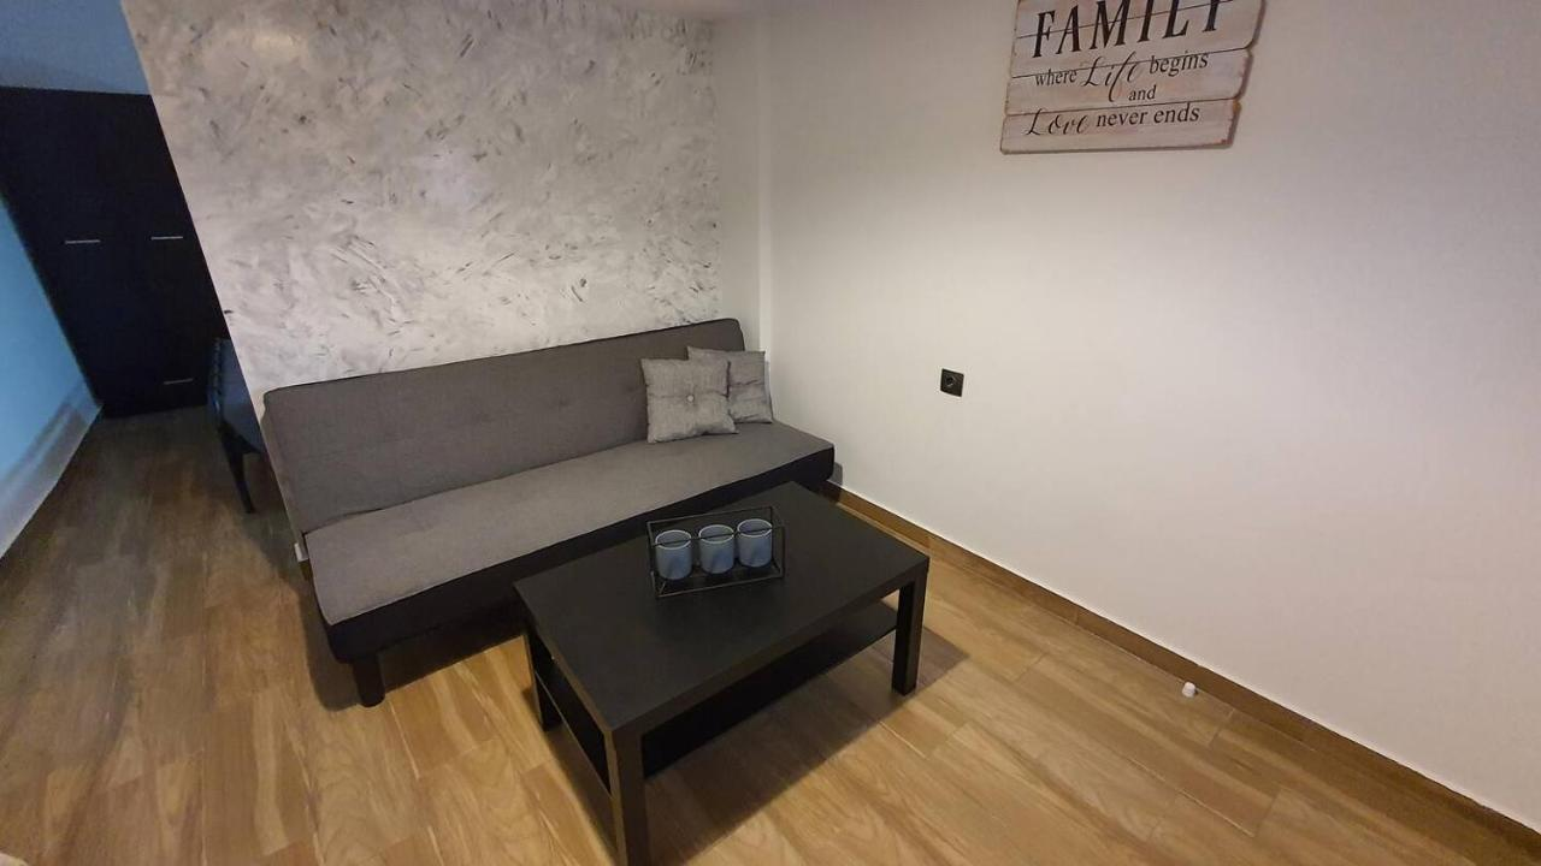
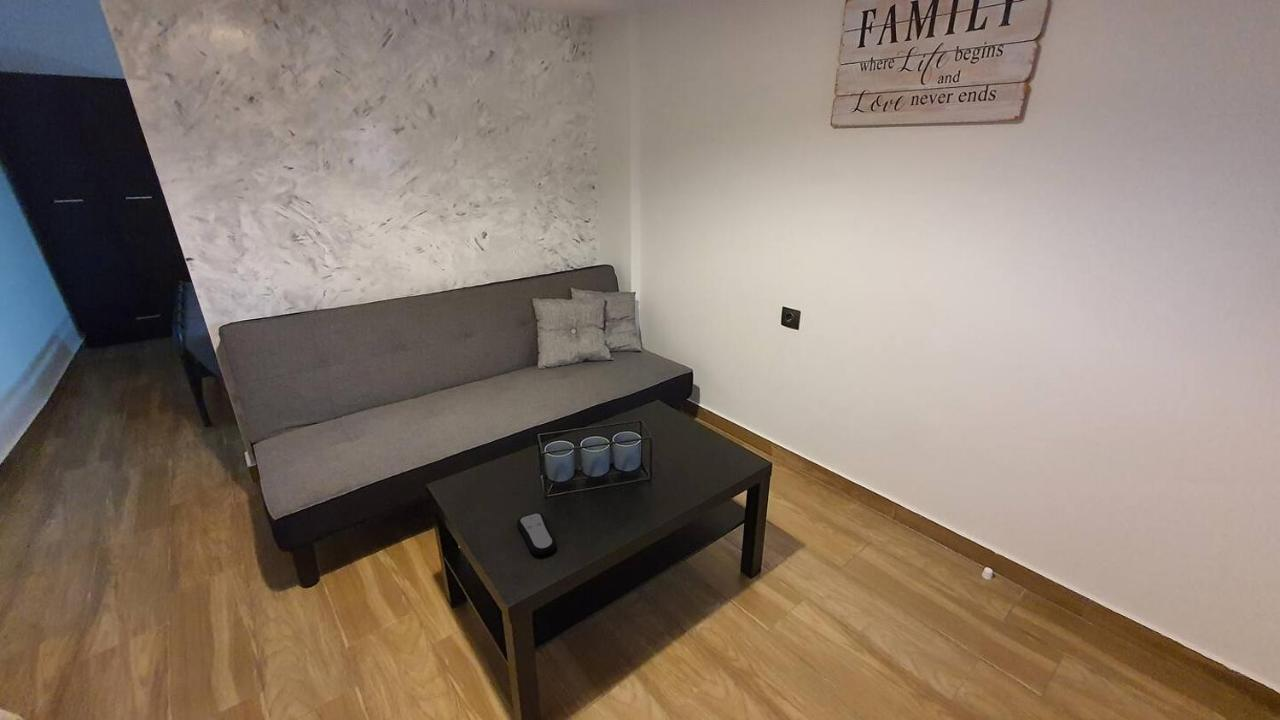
+ remote control (537, 533)
